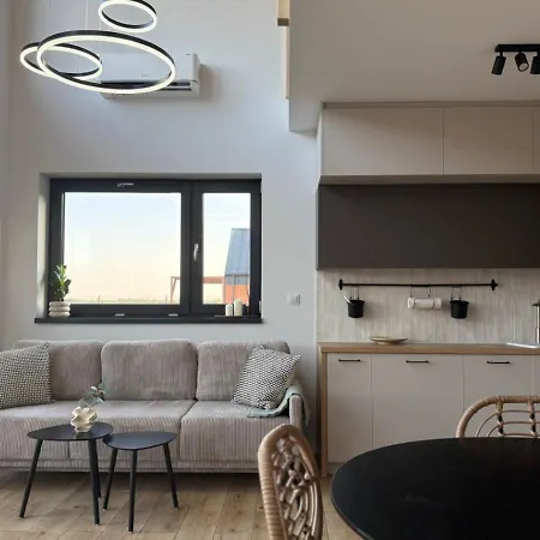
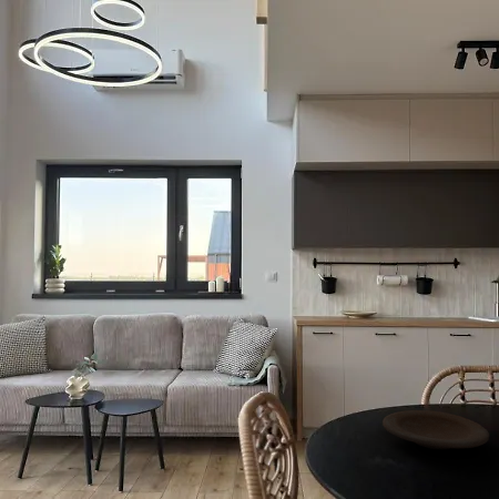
+ plate (434, 432)
